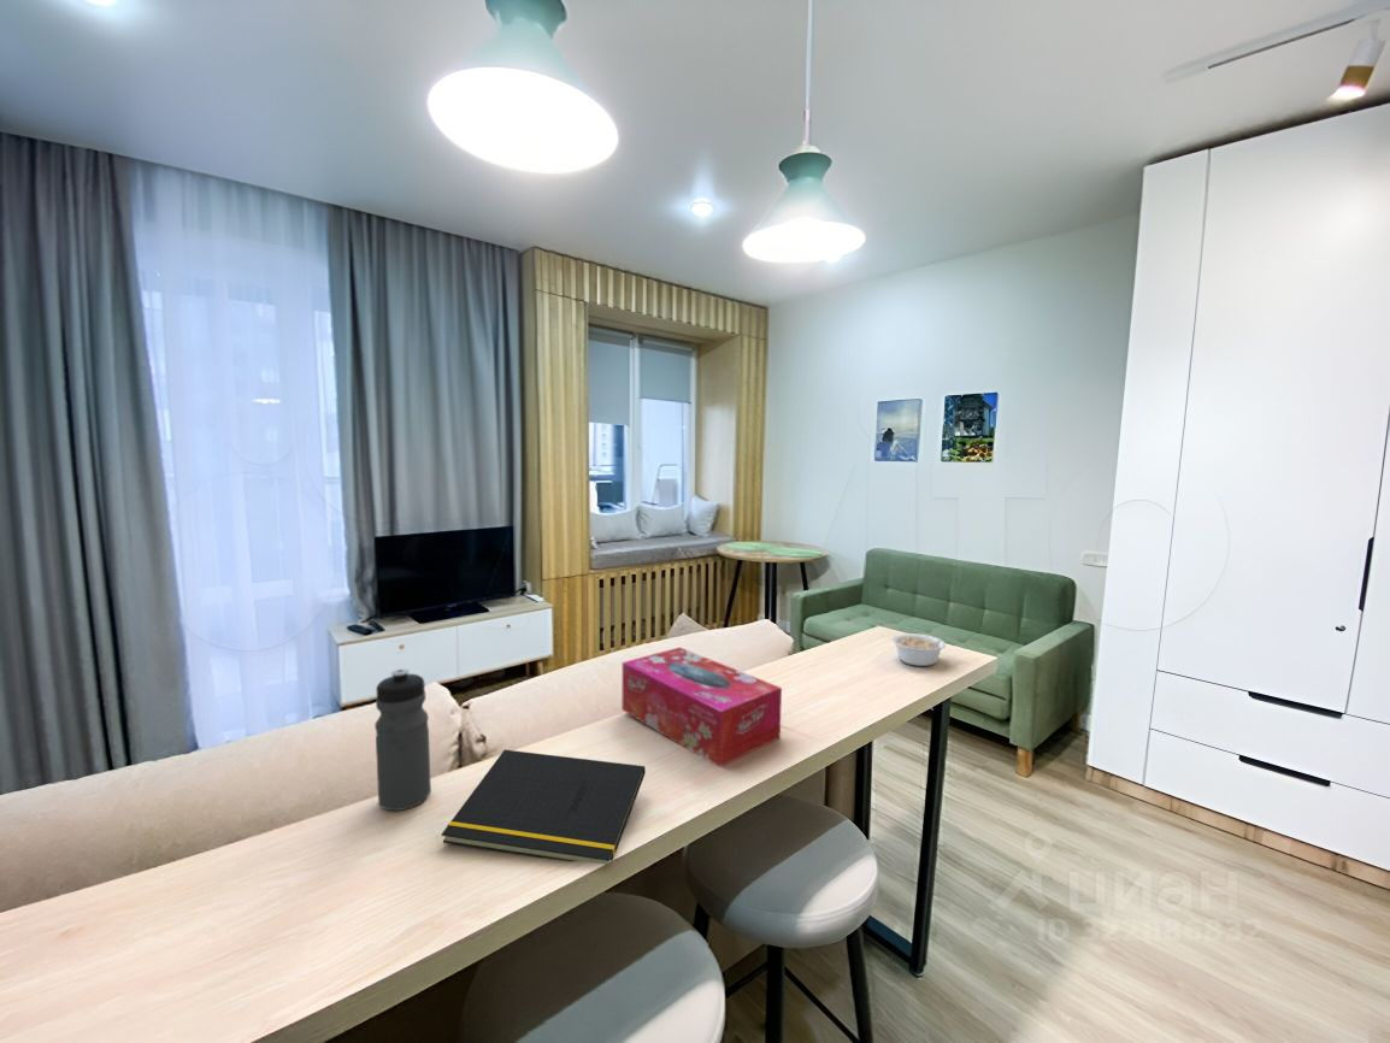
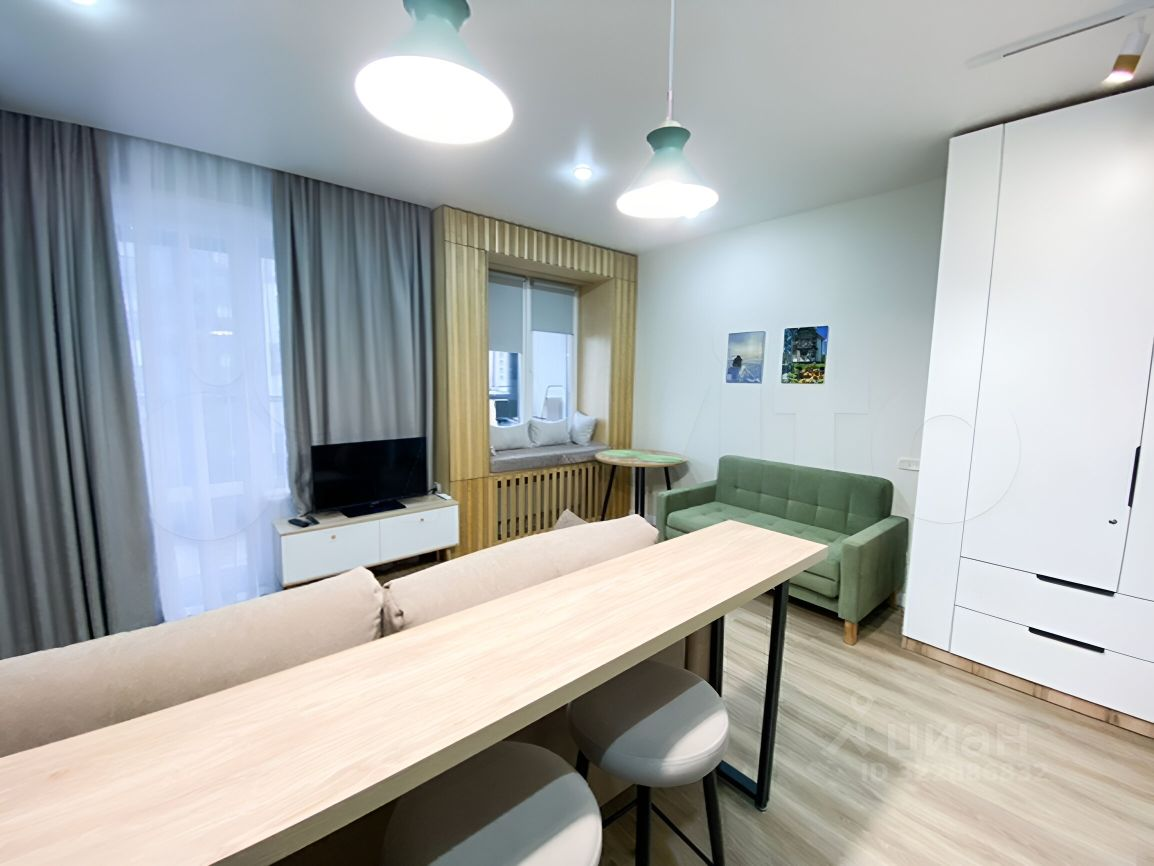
- notepad (550, 801)
- tissue box (696, 699)
- water bottle (402, 735)
- legume (919, 648)
